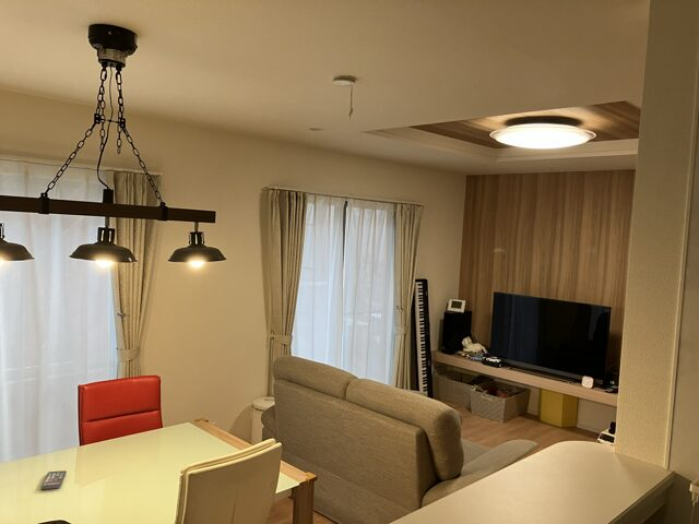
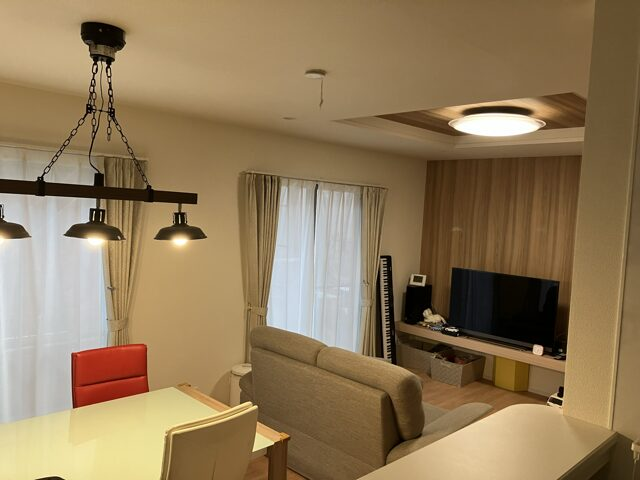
- smartphone (54, 479)
